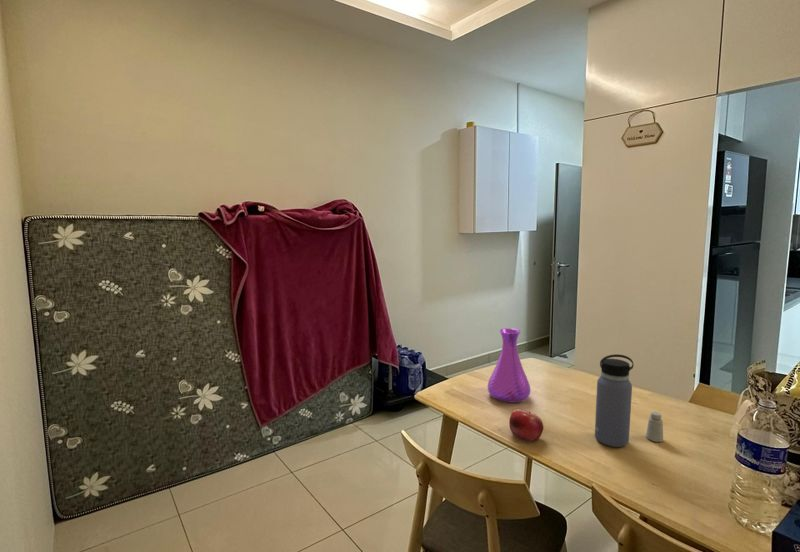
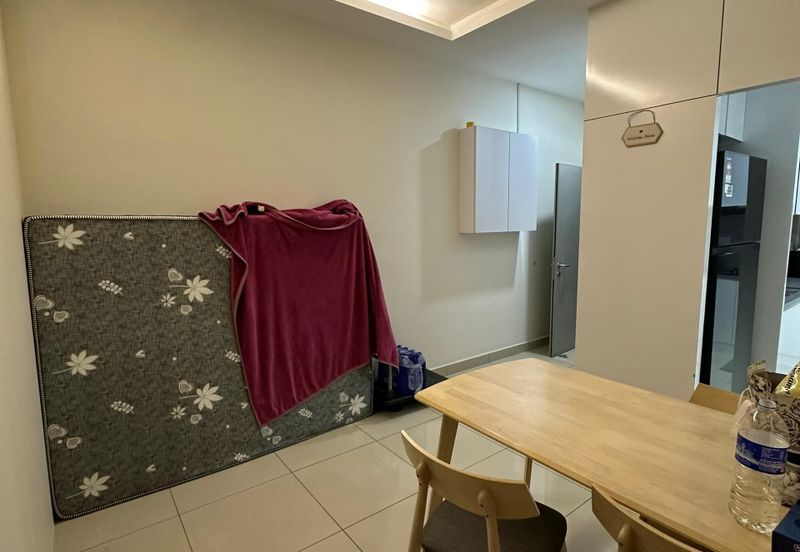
- fruit (524, 423)
- saltshaker (655, 425)
- water bottle (613, 396)
- vase (509, 363)
